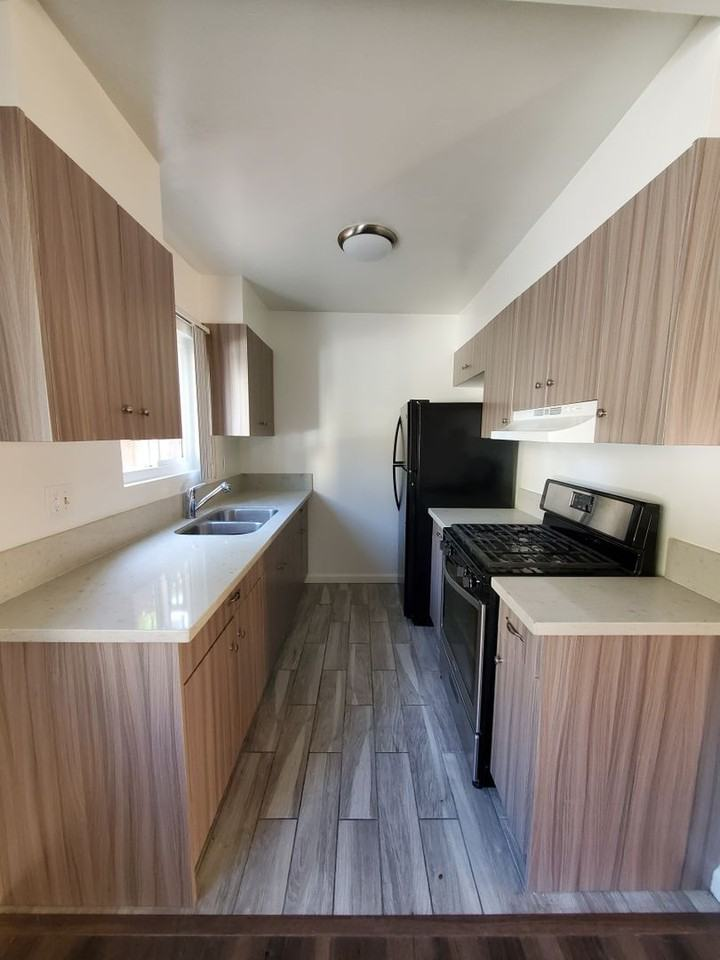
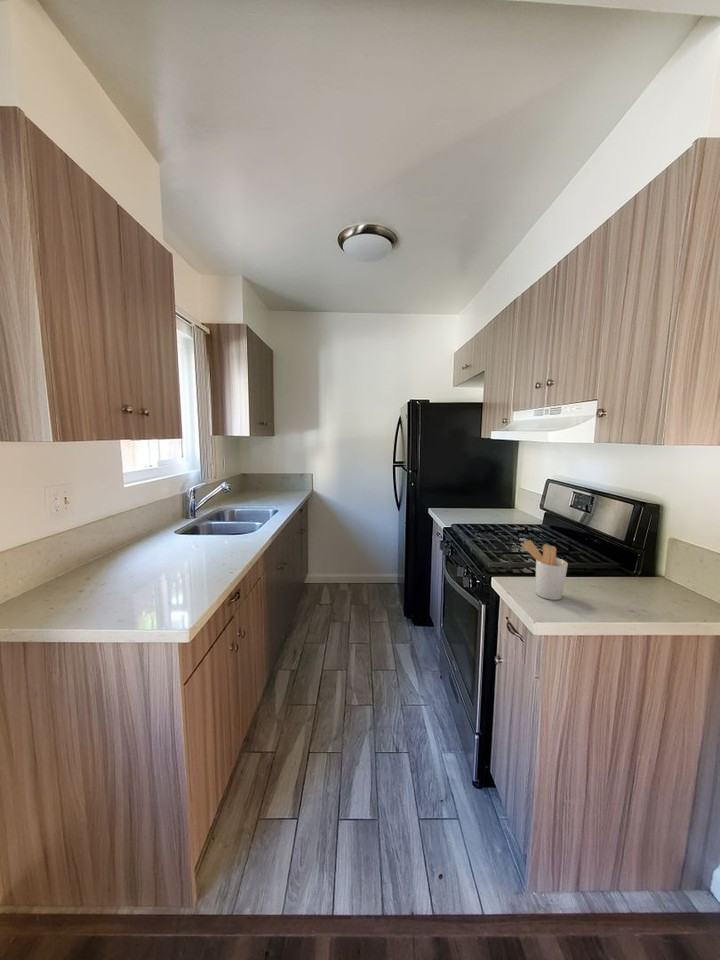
+ utensil holder (542, 568)
